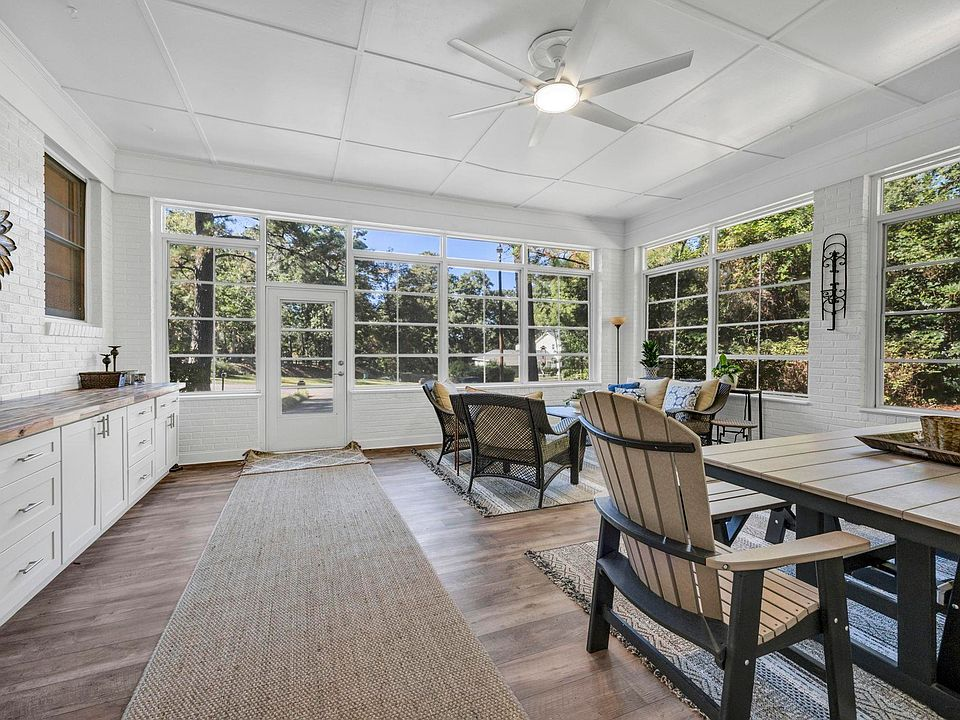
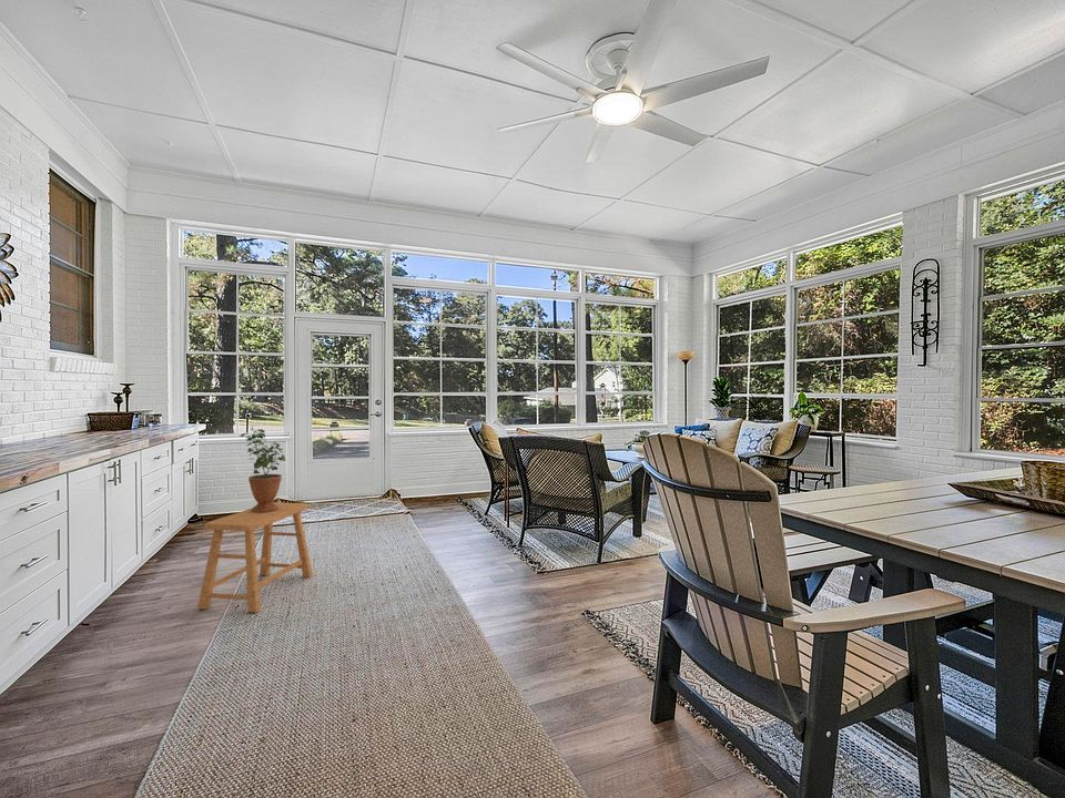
+ stool (262, 551)
+ potted plant (263, 468)
